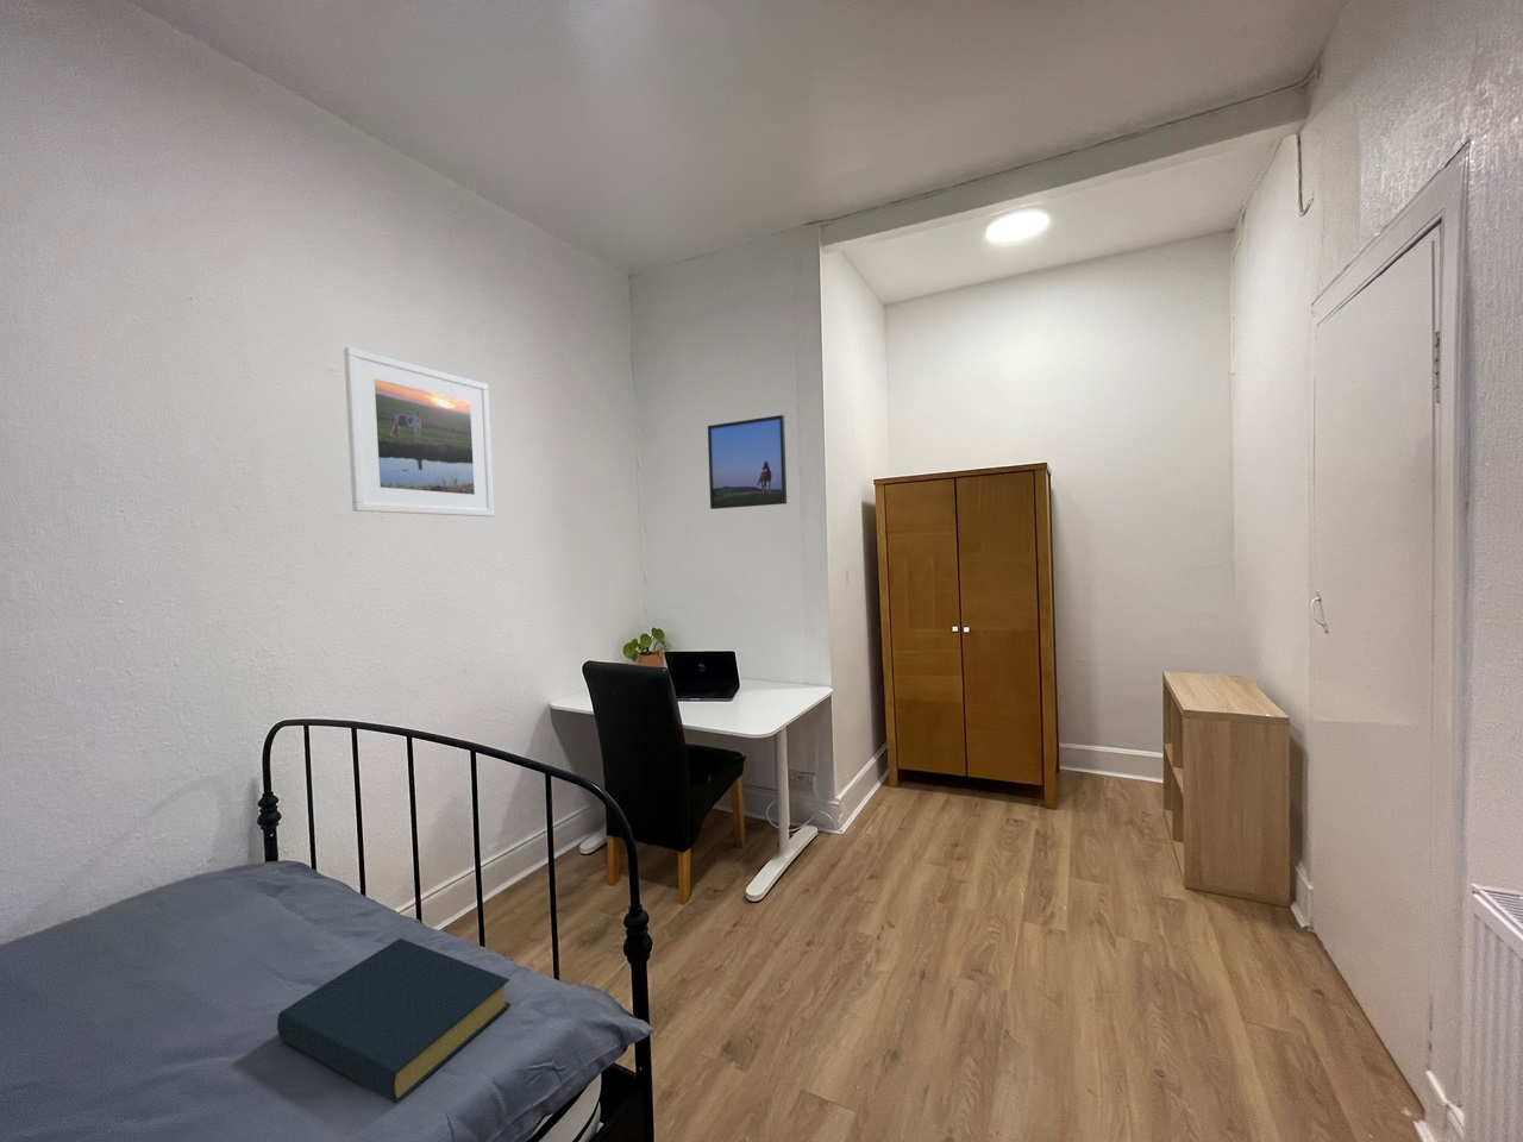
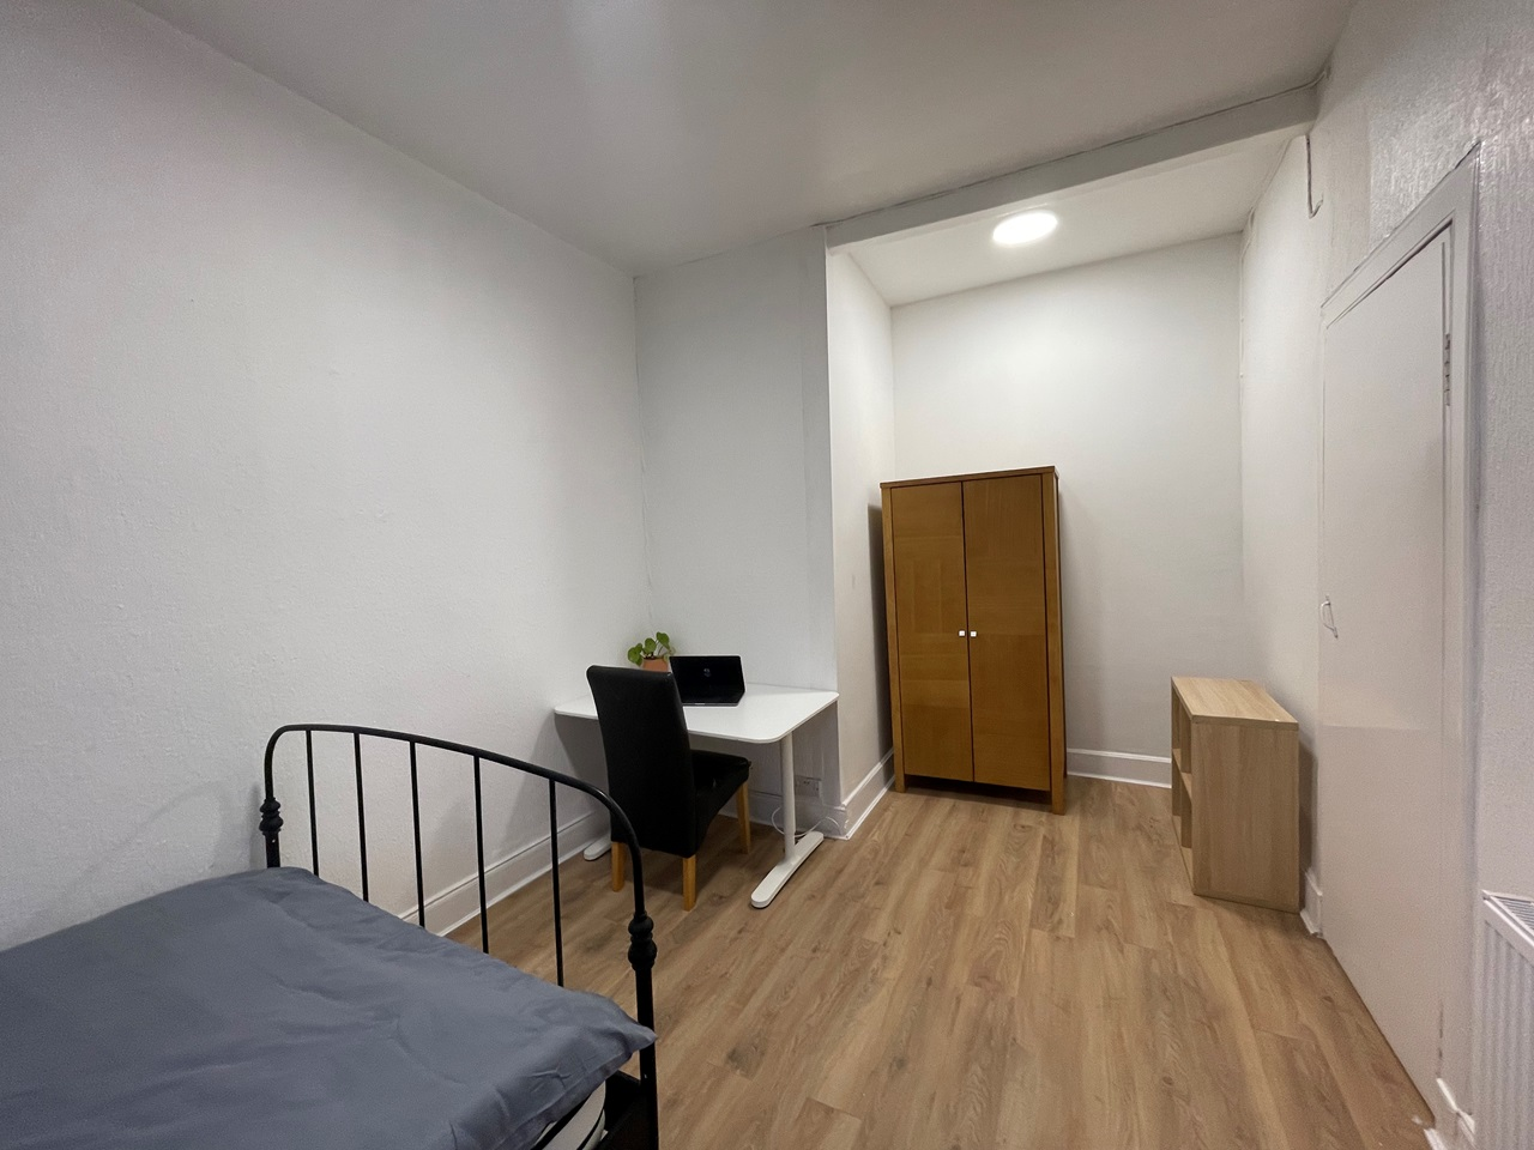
- hardback book (397, 1009)
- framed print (746, 463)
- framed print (427, 440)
